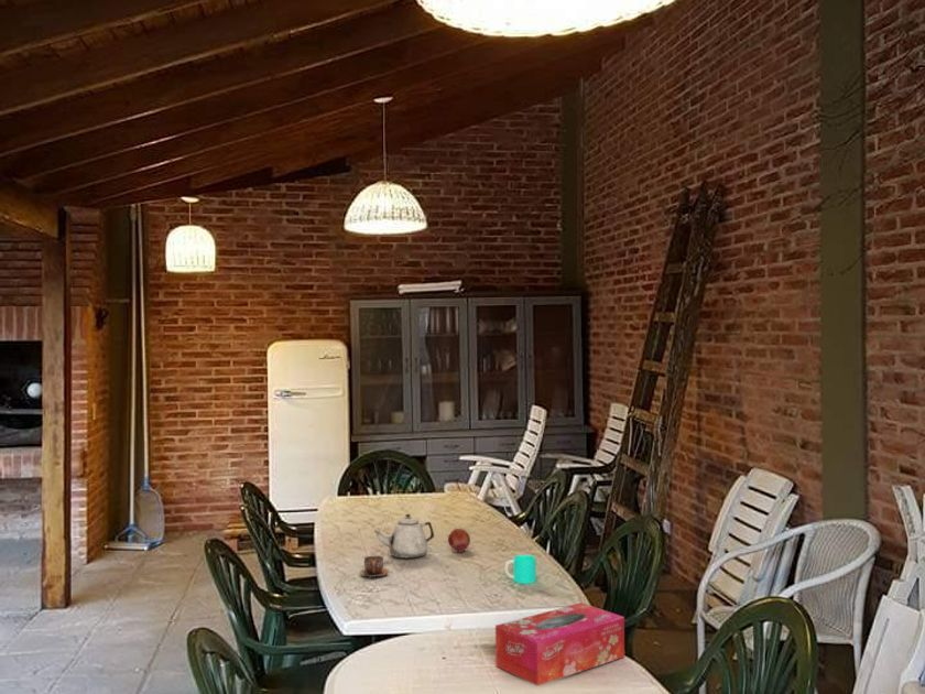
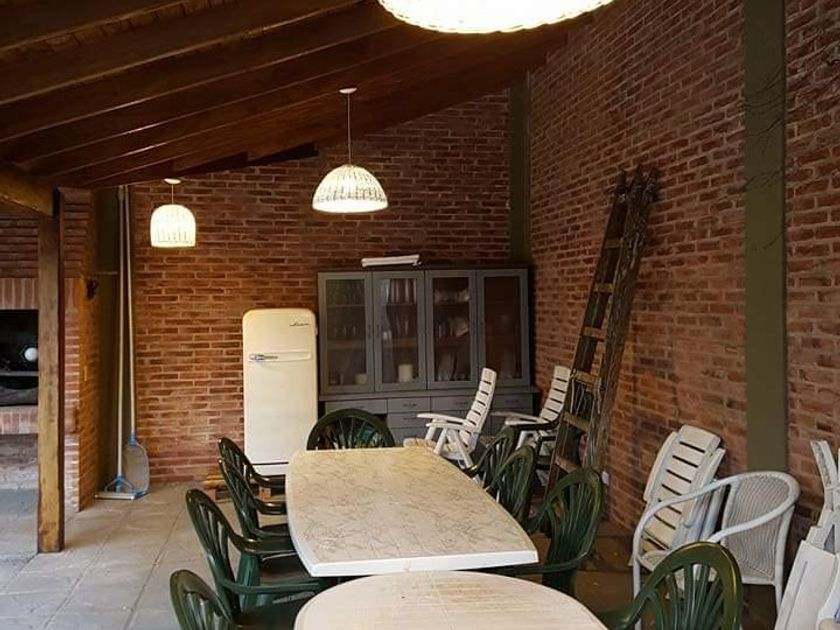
- cup (520, 568)
- fruit (459, 539)
- cup (373, 566)
- teapot (404, 534)
- tissue box (561, 641)
